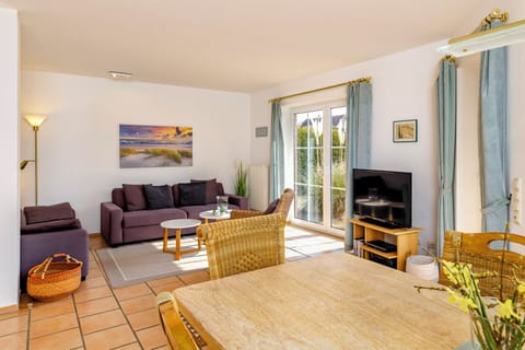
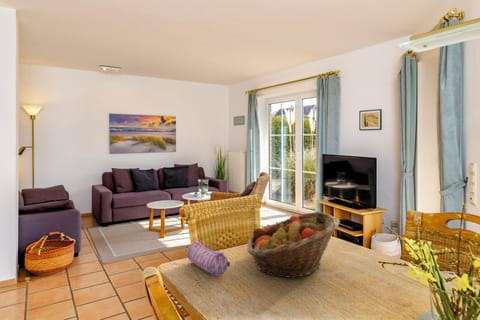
+ pencil case (206, 257)
+ fruit basket (291, 239)
